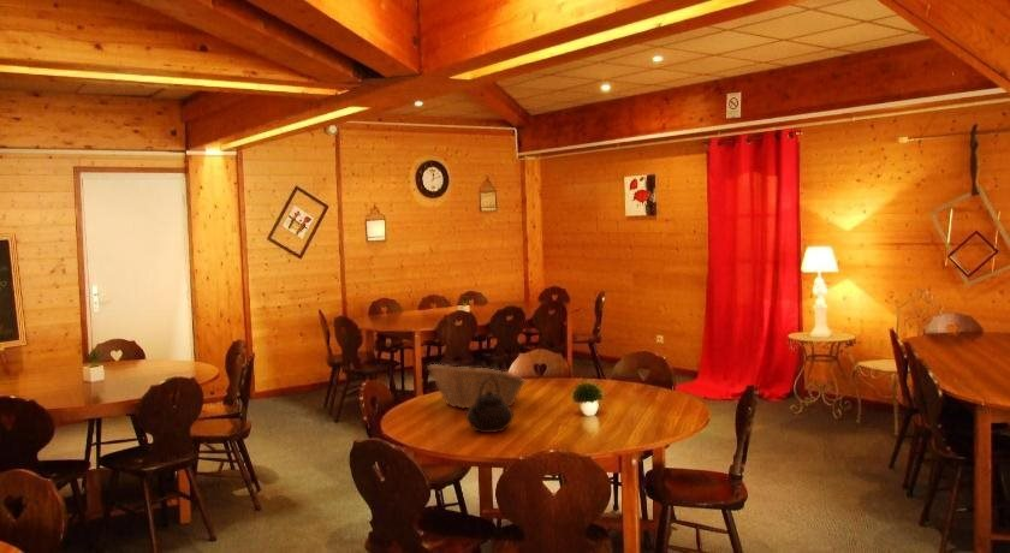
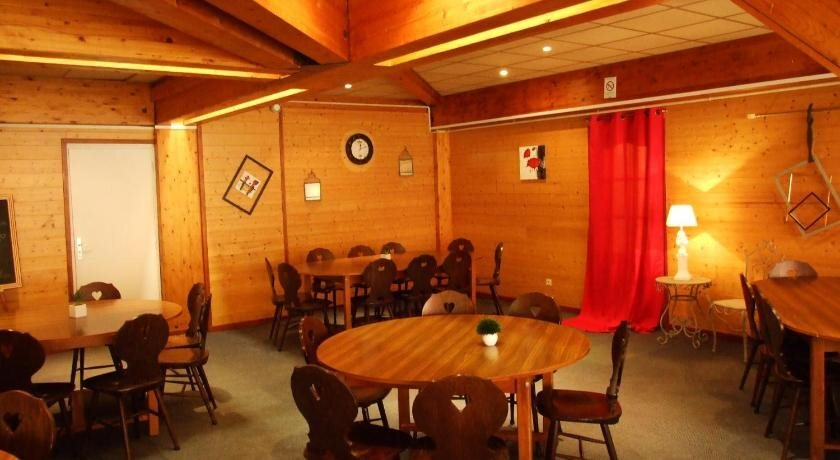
- fruit basket (476, 382)
- teapot (486, 404)
